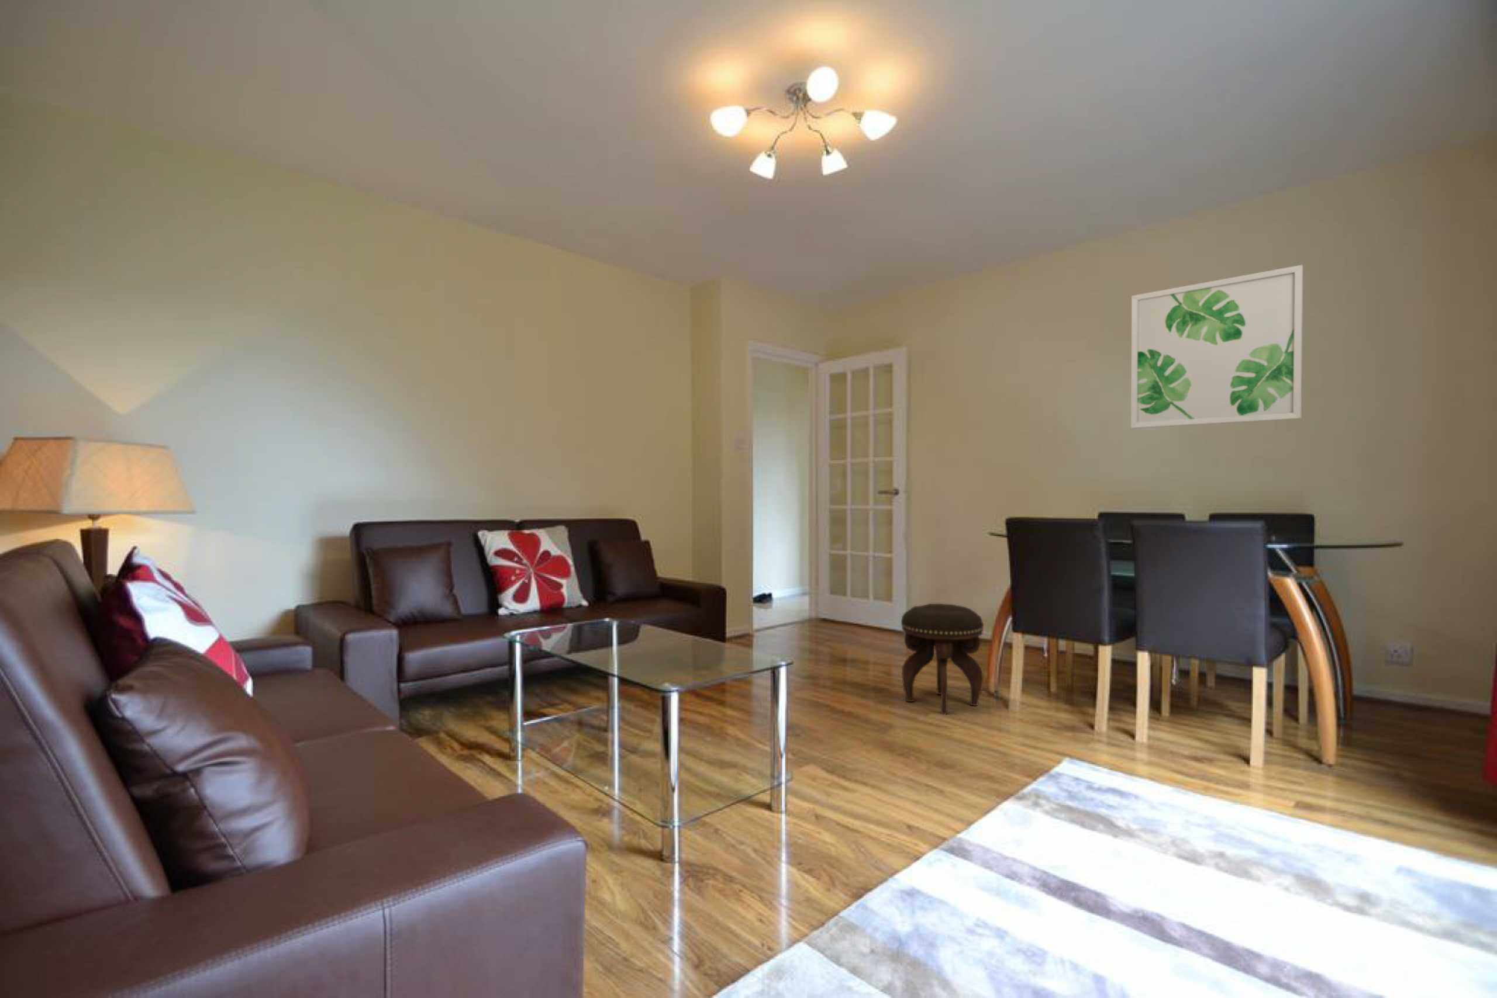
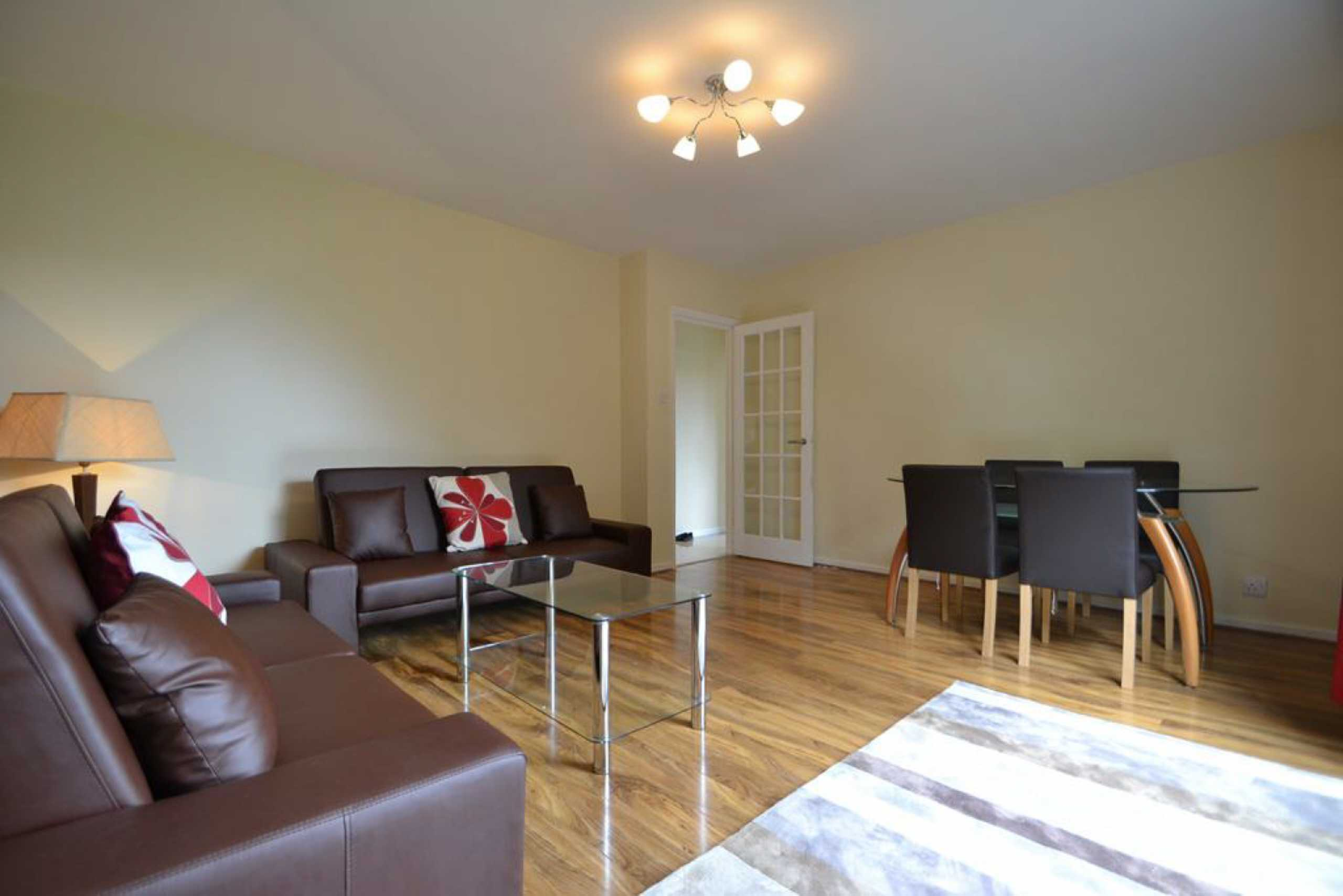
- wall art (1211, 353)
- footstool (942, 655)
